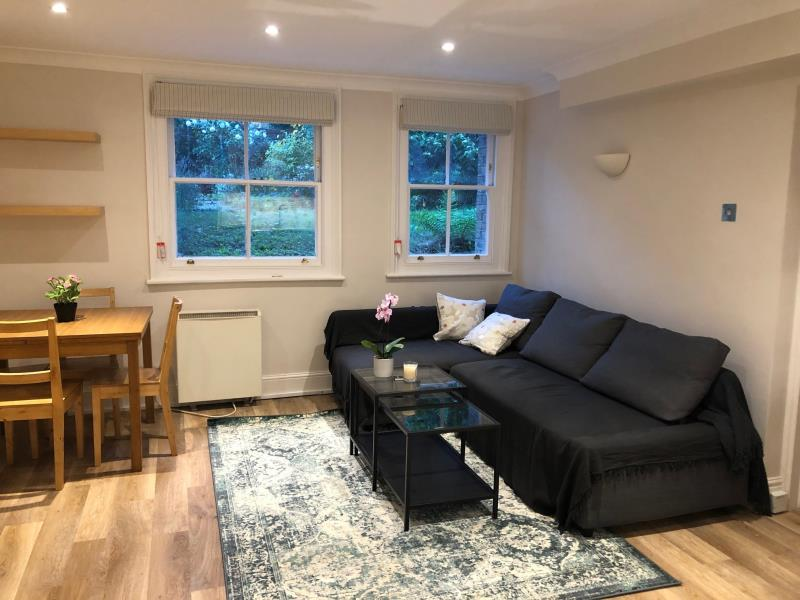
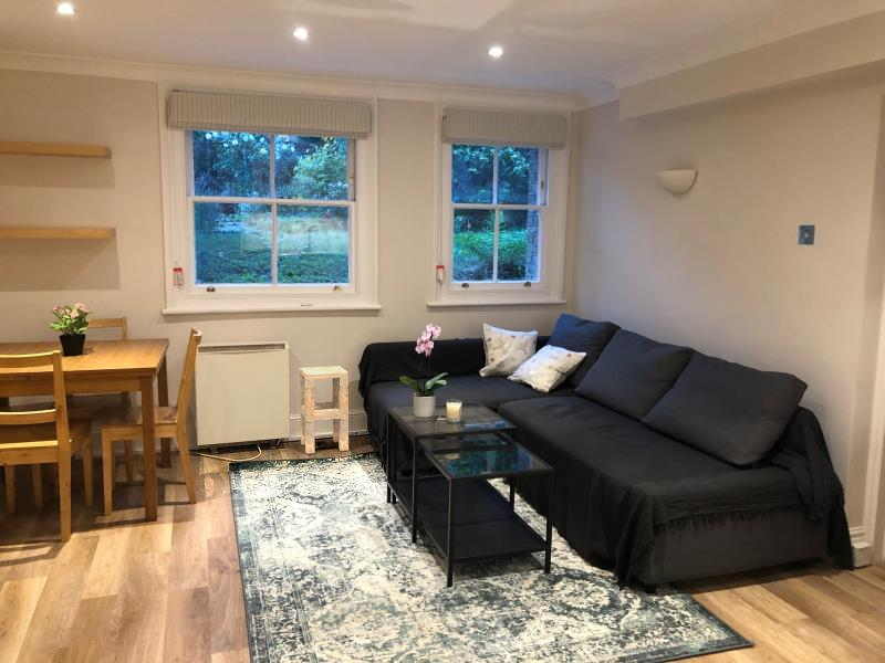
+ side table (323, 408)
